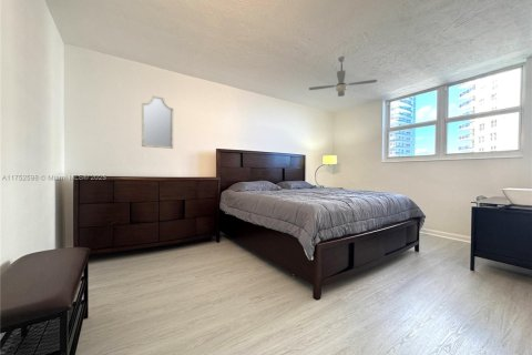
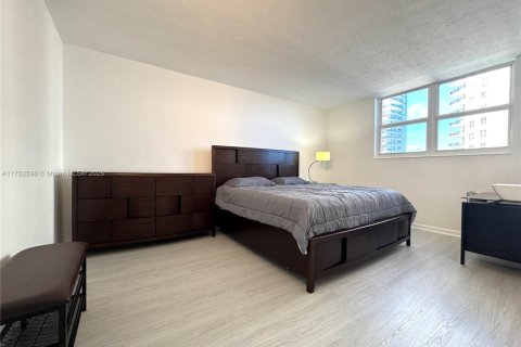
- home mirror (157, 122)
- ceiling fan (341, 73)
